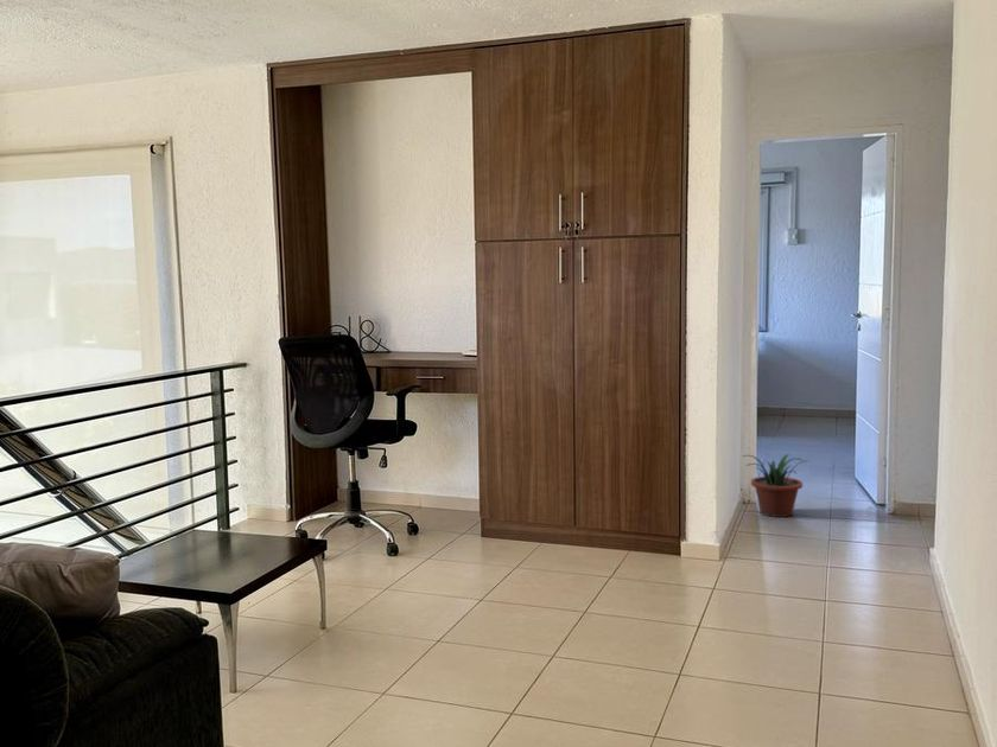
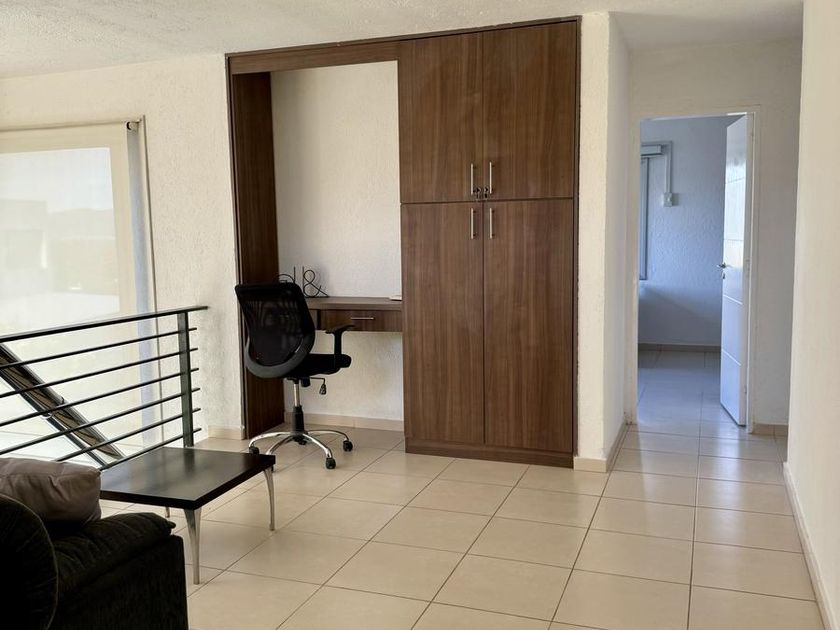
- potted plant (774, 484)
